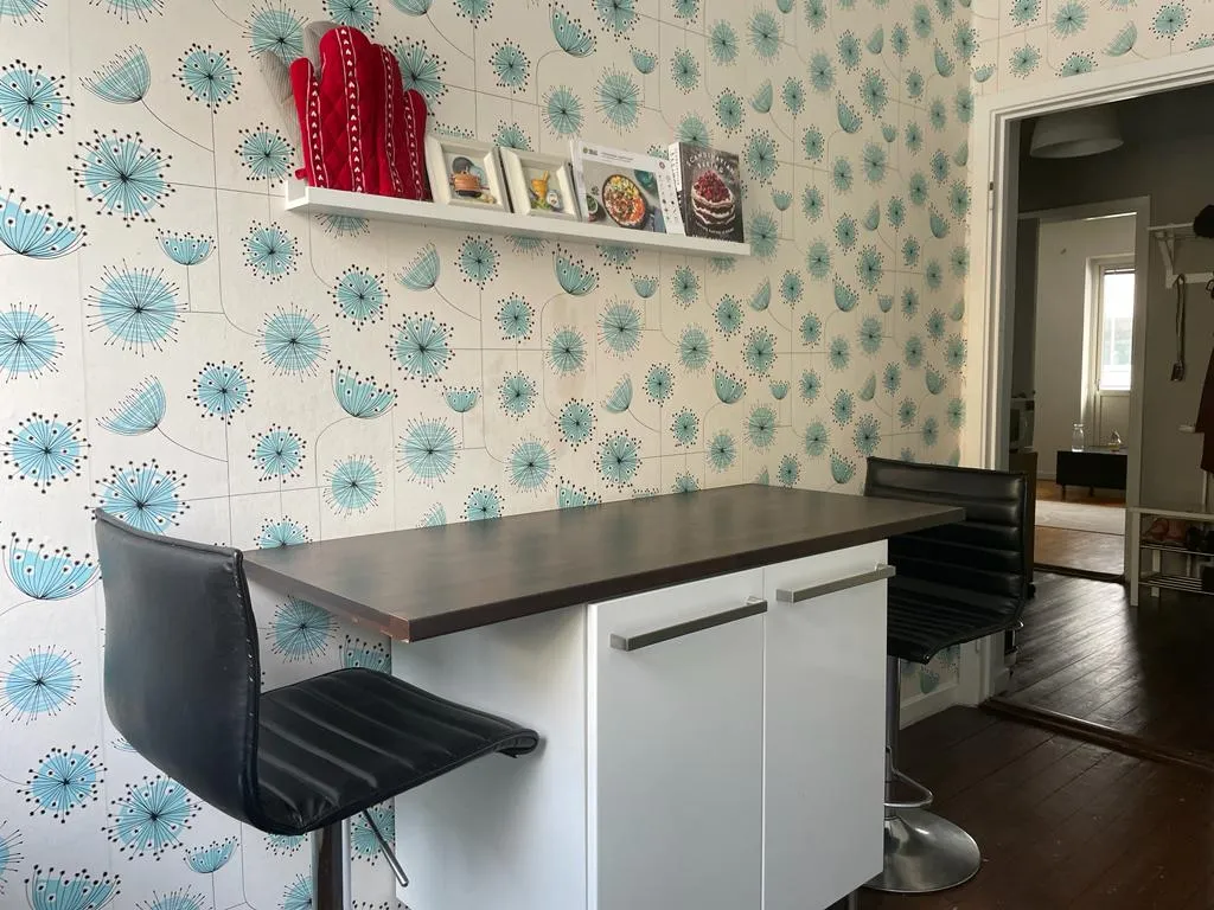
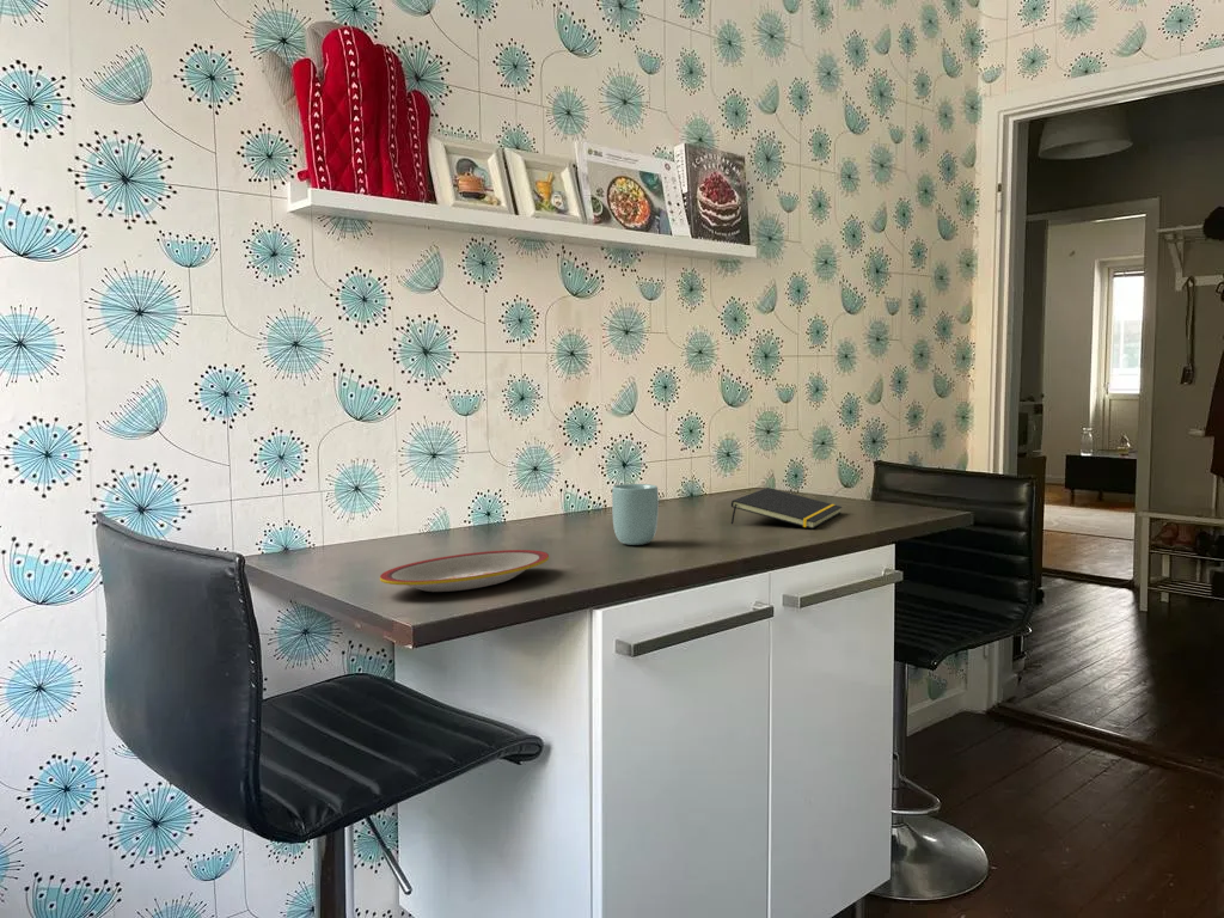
+ plate (469, 573)
+ cup (635, 514)
+ notepad (788, 507)
